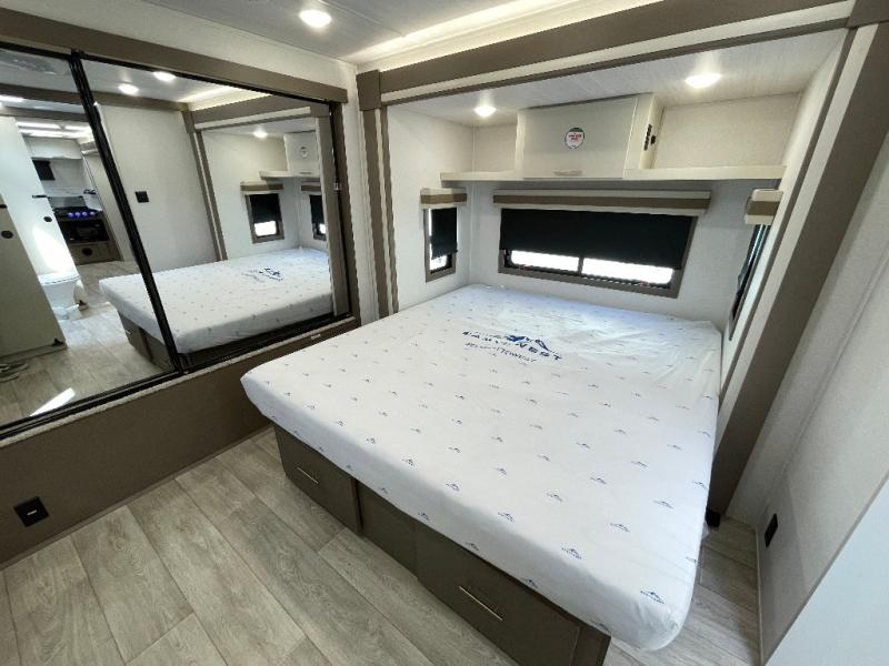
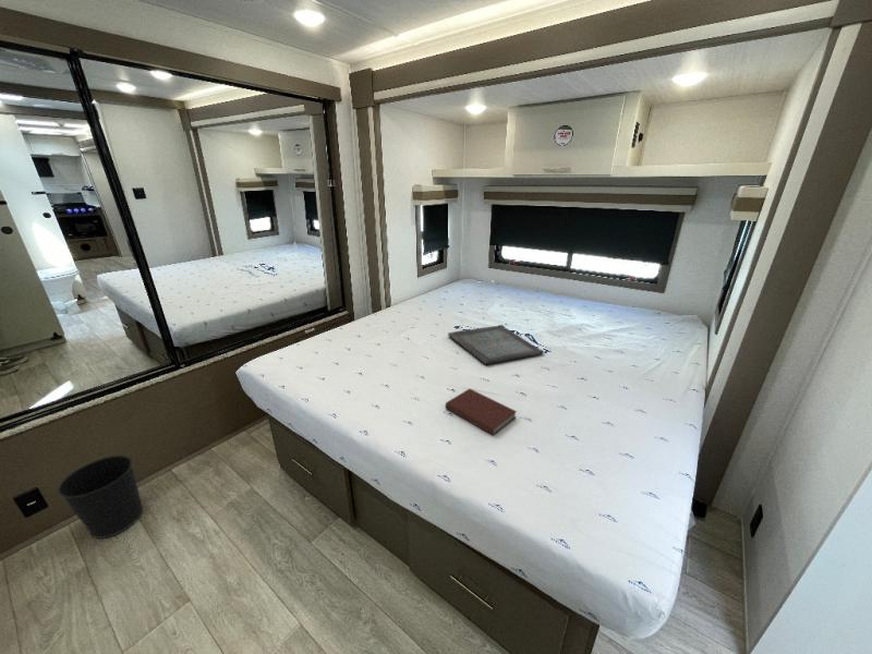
+ wastebasket (107, 498)
+ serving tray (493, 342)
+ book (480, 410)
